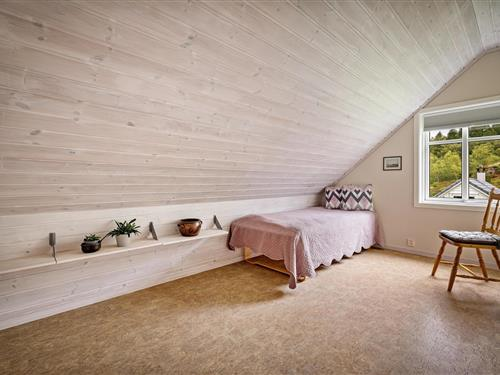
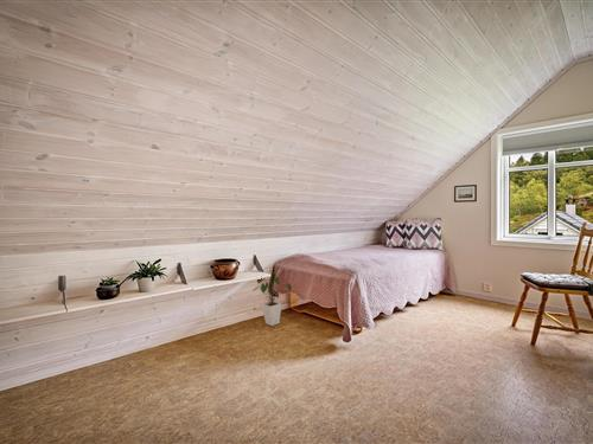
+ house plant (274, 297)
